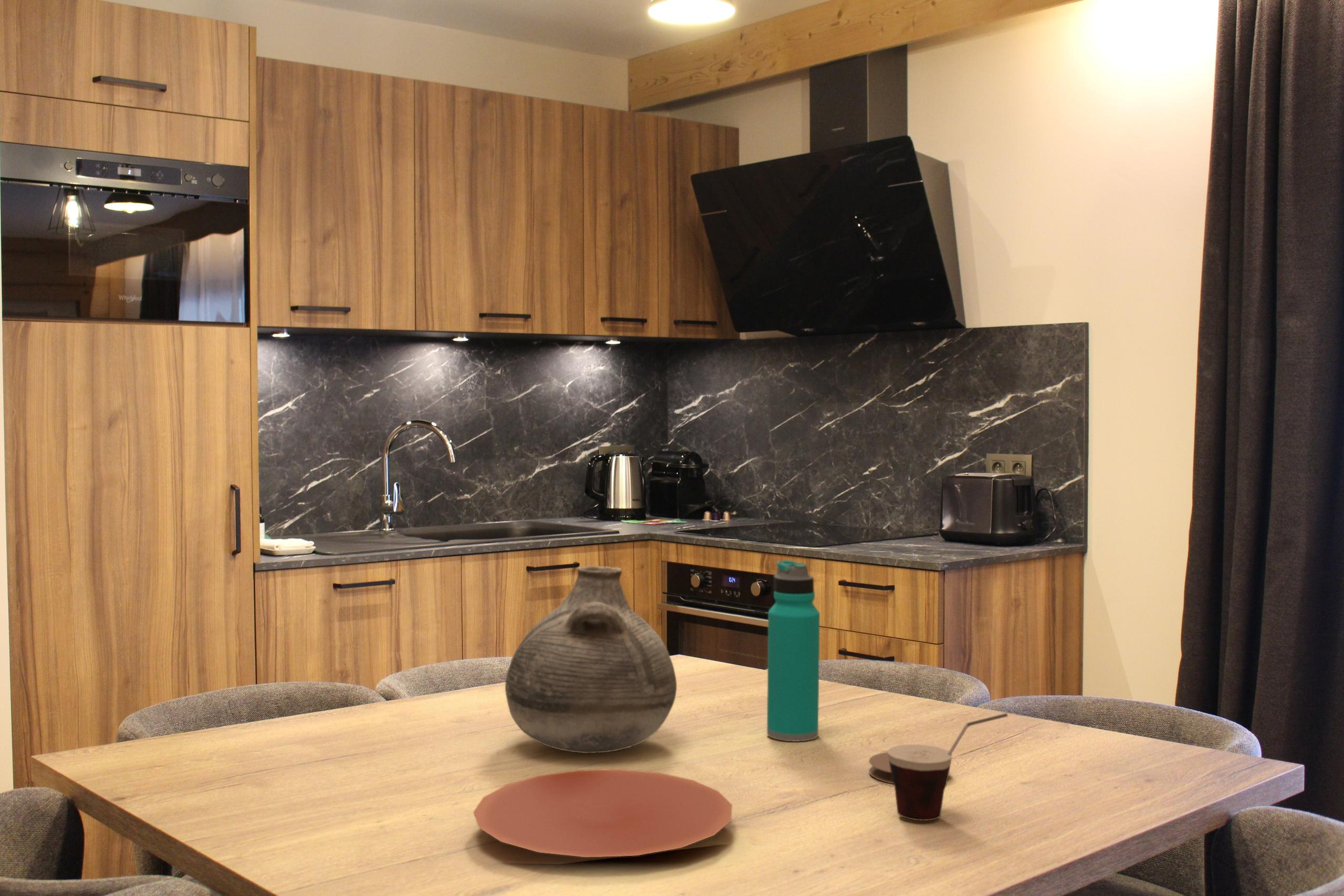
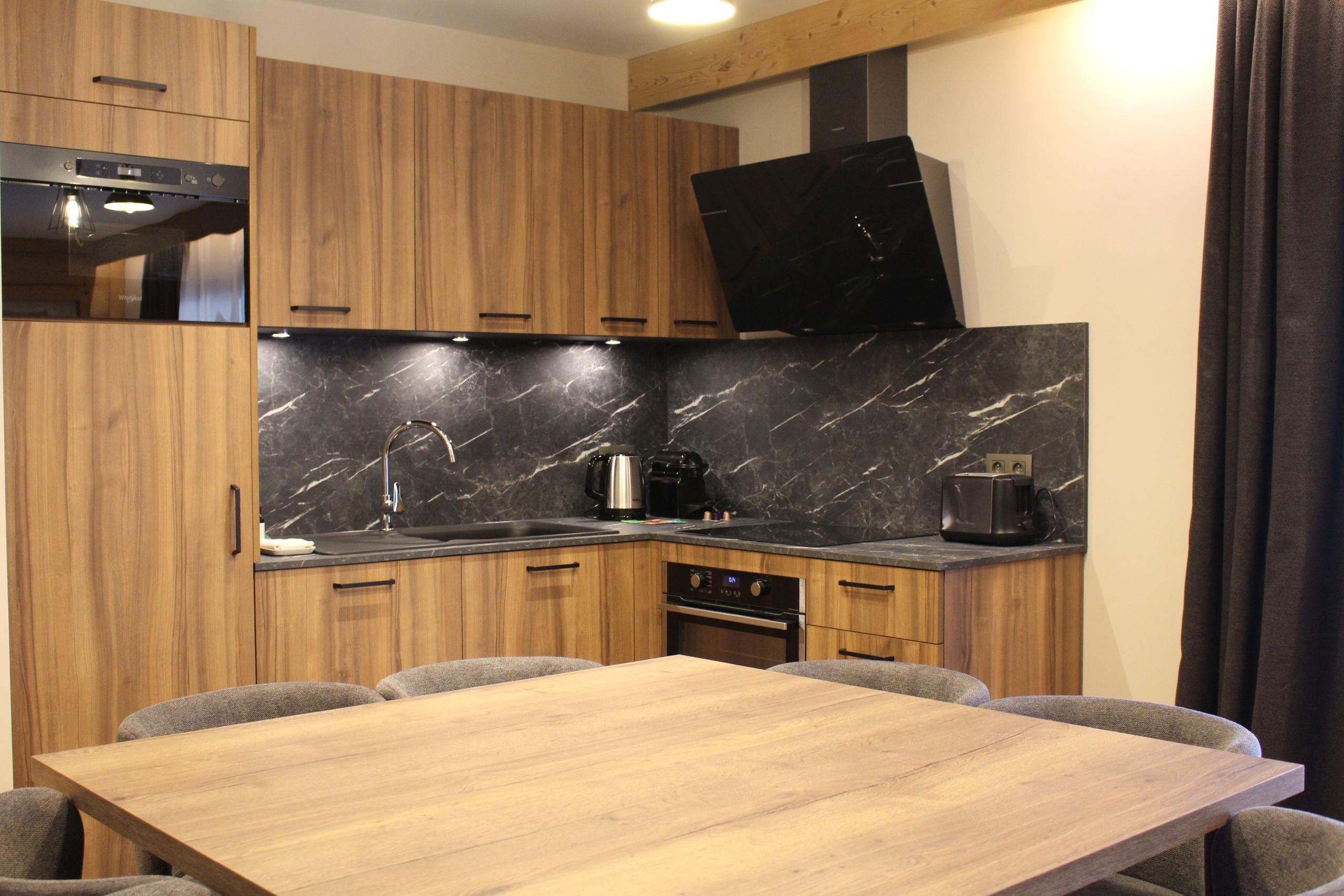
- vase (591, 656)
- water bottle (793, 649)
- coaster (890, 771)
- cup (947, 764)
- plate (604, 819)
